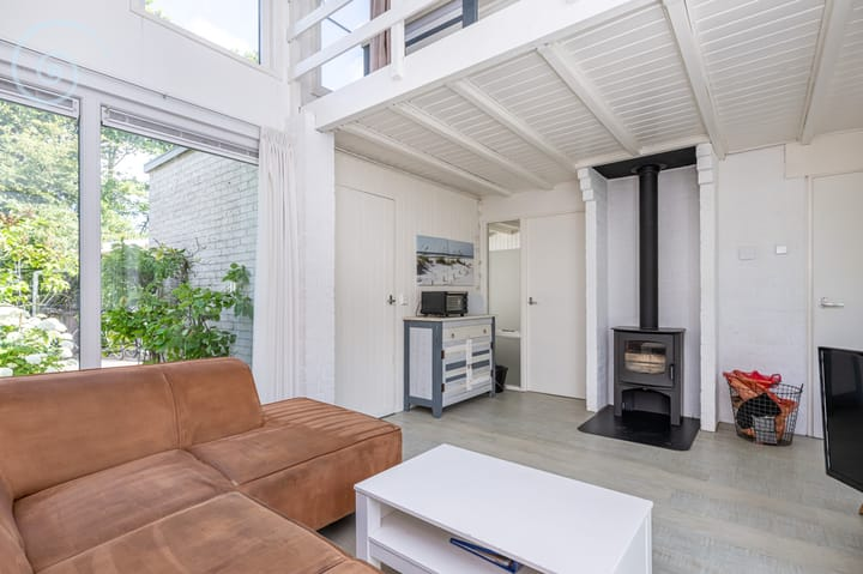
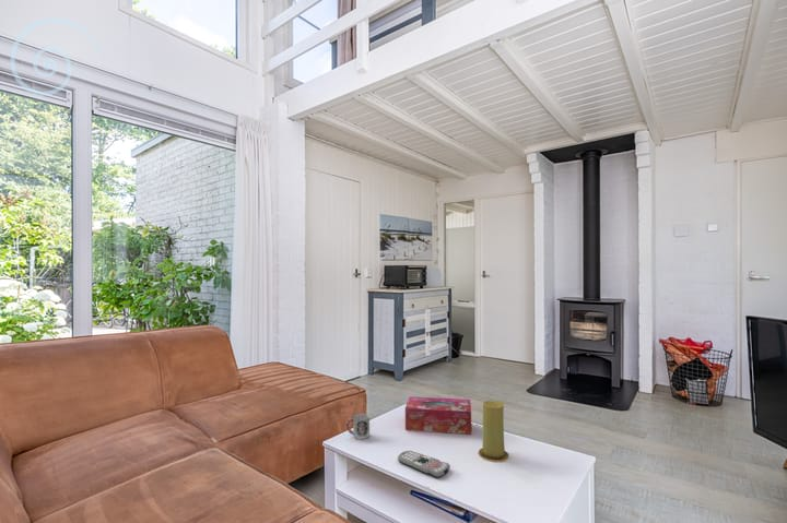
+ remote control (422, 463)
+ cup (357, 426)
+ candle (493, 428)
+ tissue box (438, 414)
